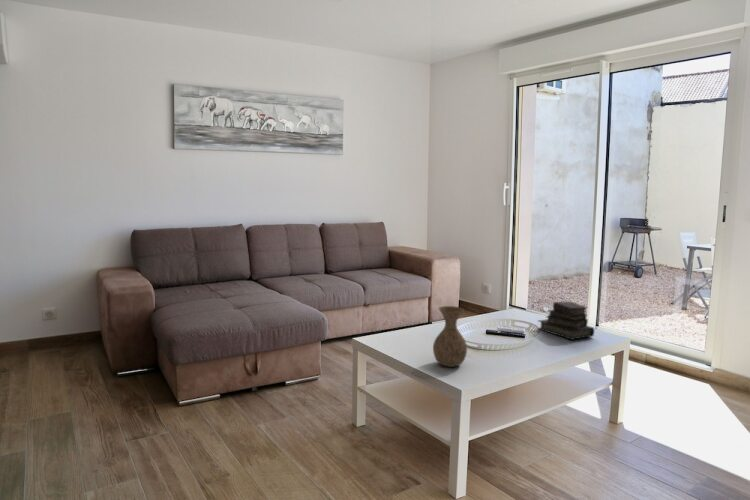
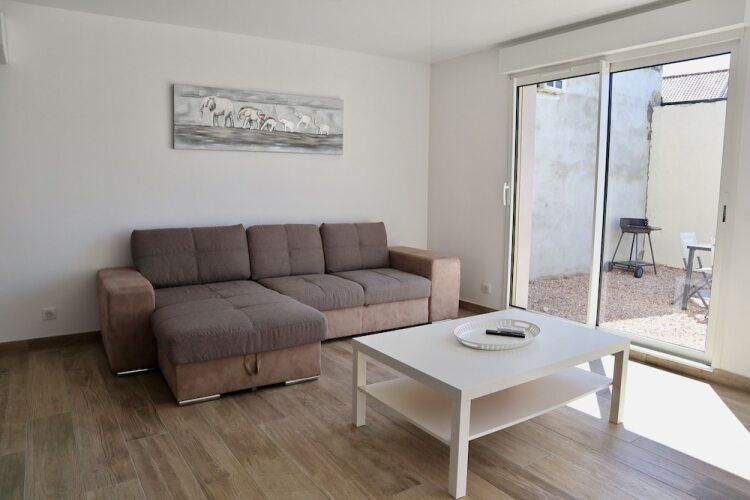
- vase (450, 336)
- diary (565, 318)
